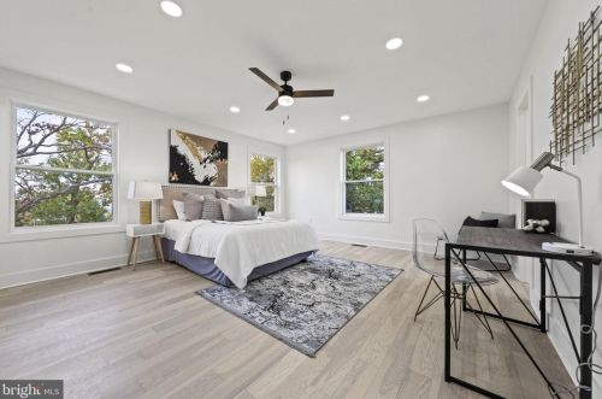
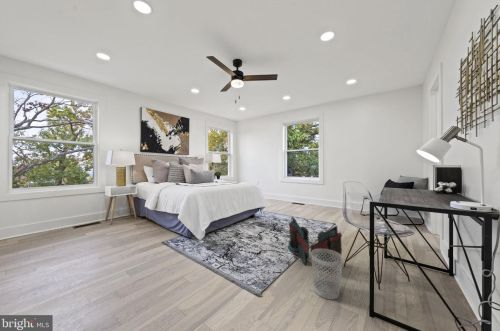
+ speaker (313, 244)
+ wastebasket (326, 273)
